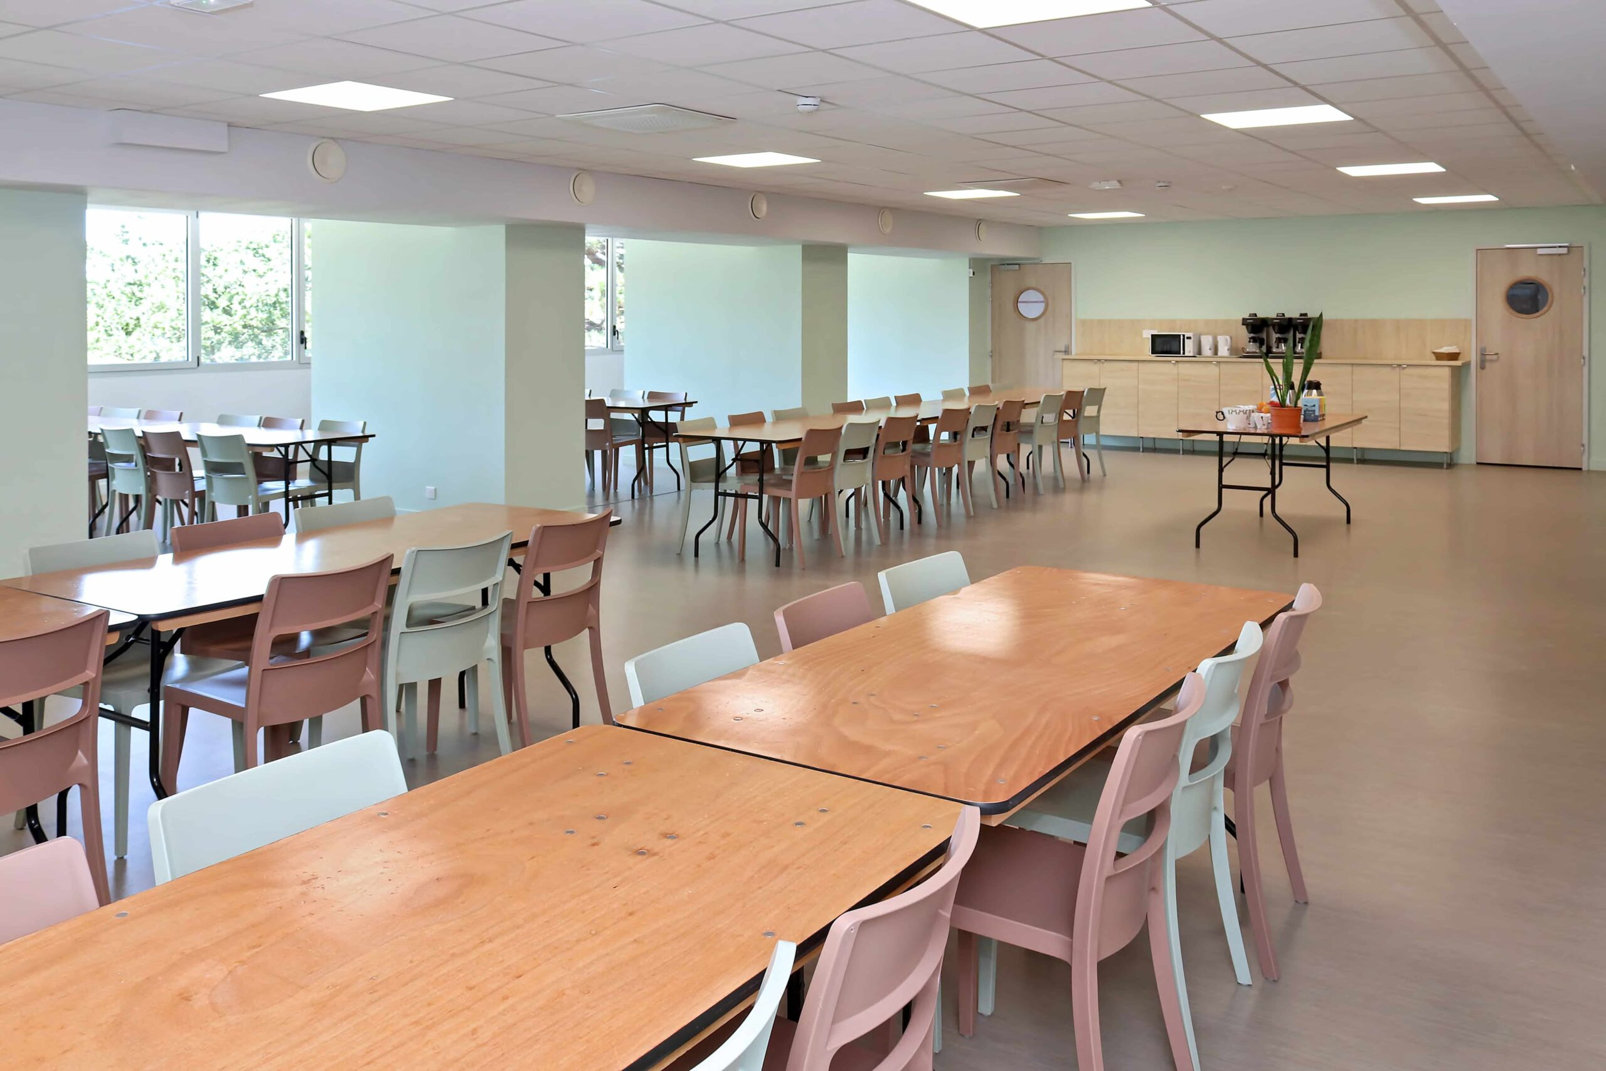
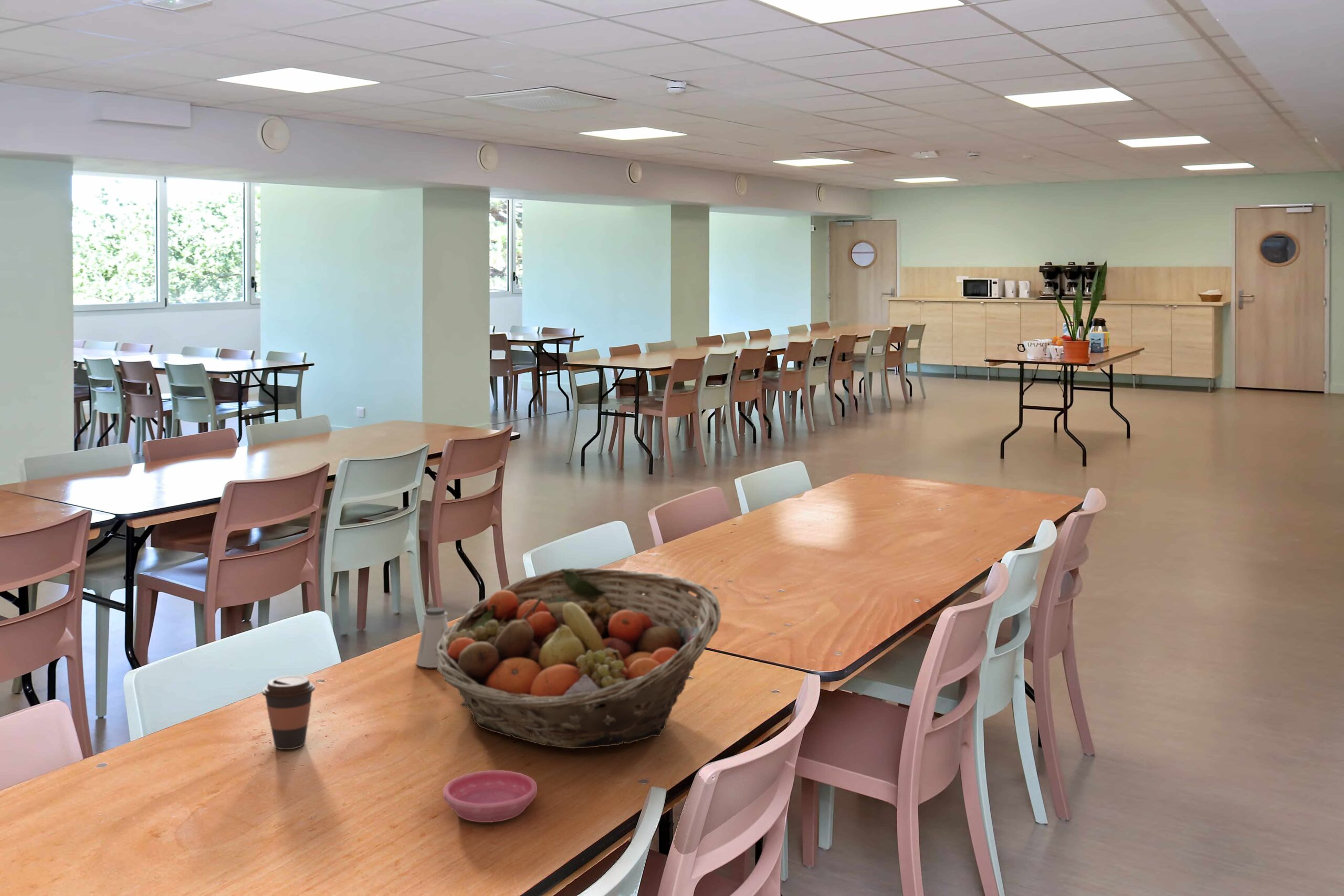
+ fruit basket (577, 651)
+ saltshaker (435, 636)
+ coffee cup (289, 713)
+ saucer (490, 797)
